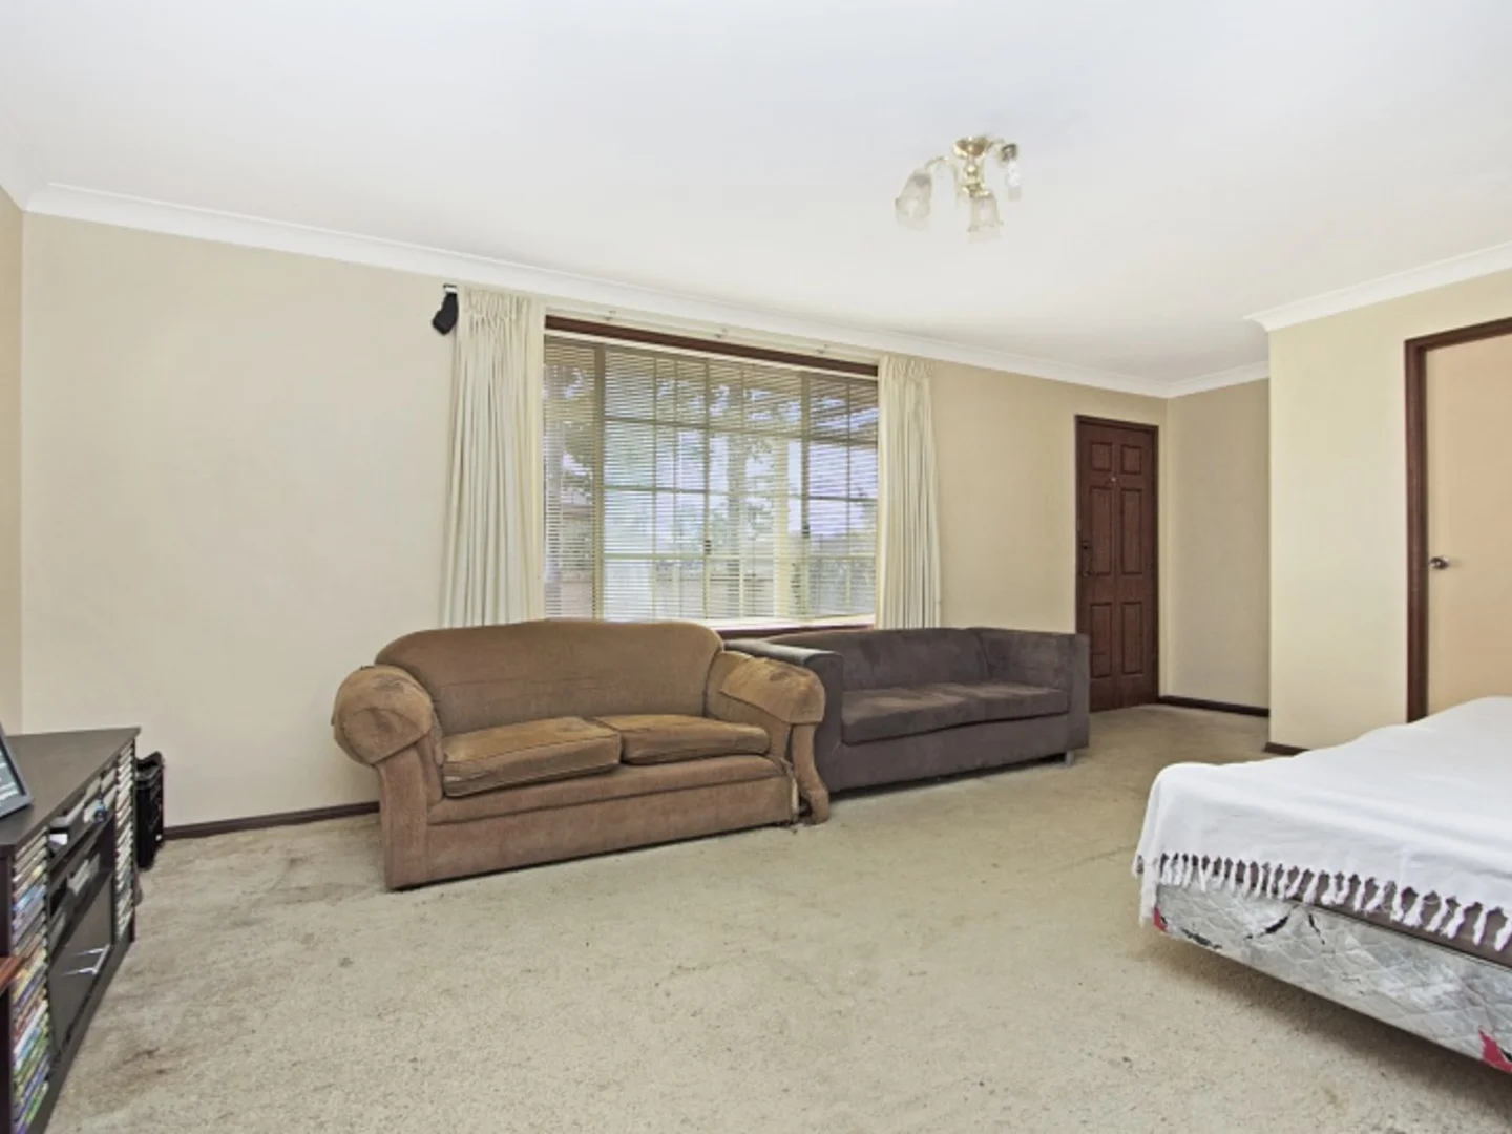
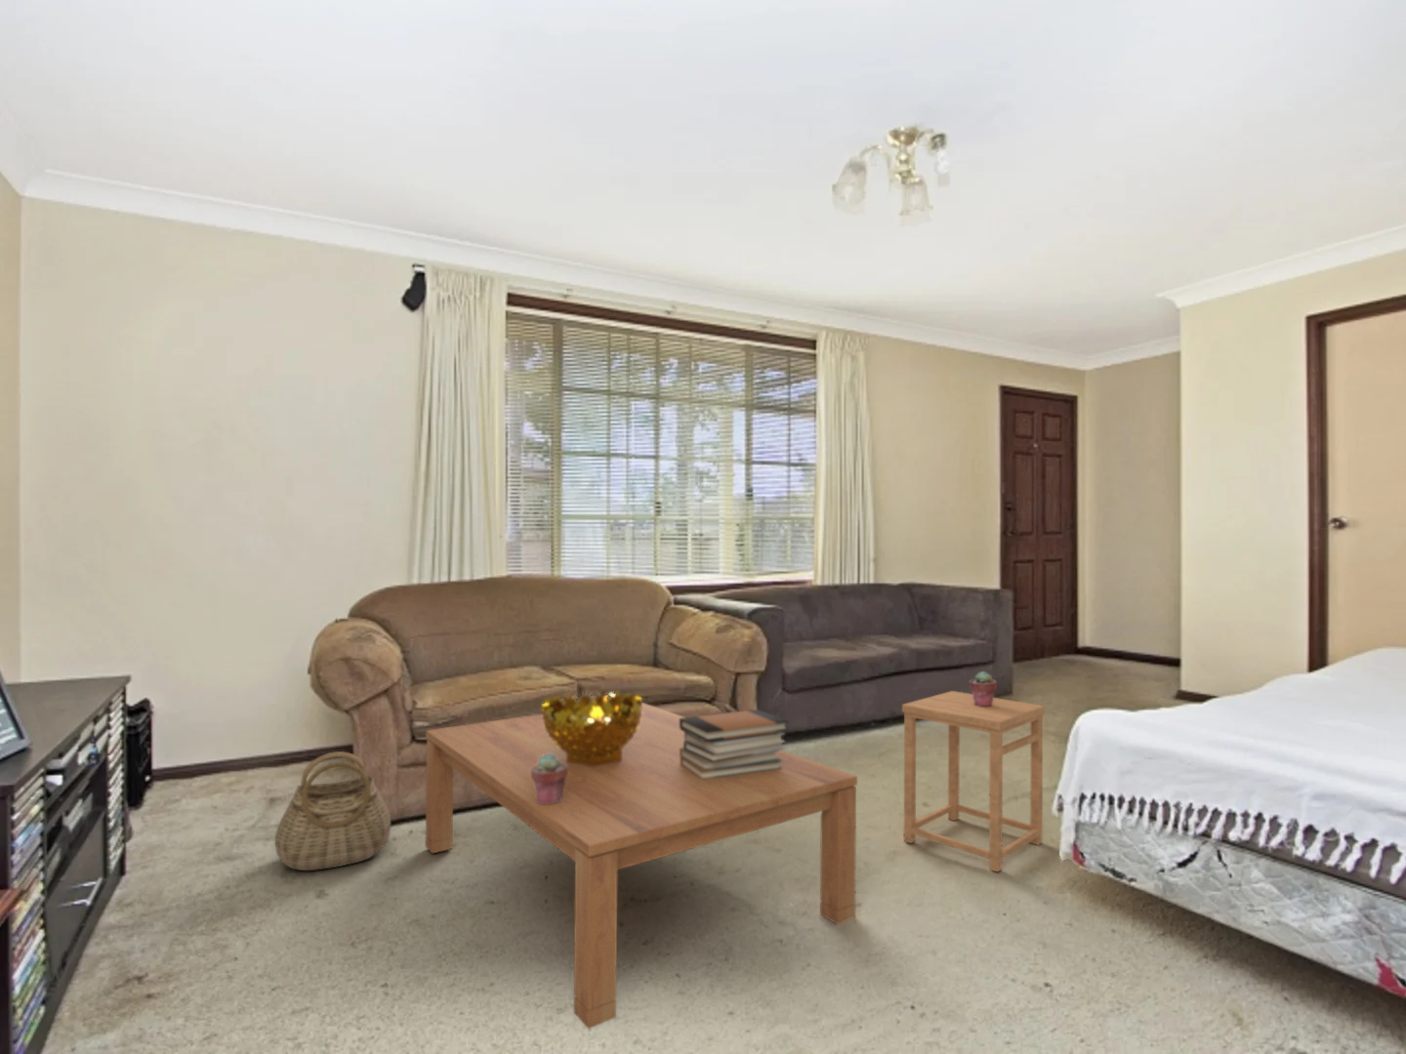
+ potted succulent (549, 776)
+ potted succulent (982, 688)
+ basket (335, 807)
+ coffee table (620, 815)
+ decorative bowl (591, 727)
+ book stack (733, 742)
+ side table (958, 773)
